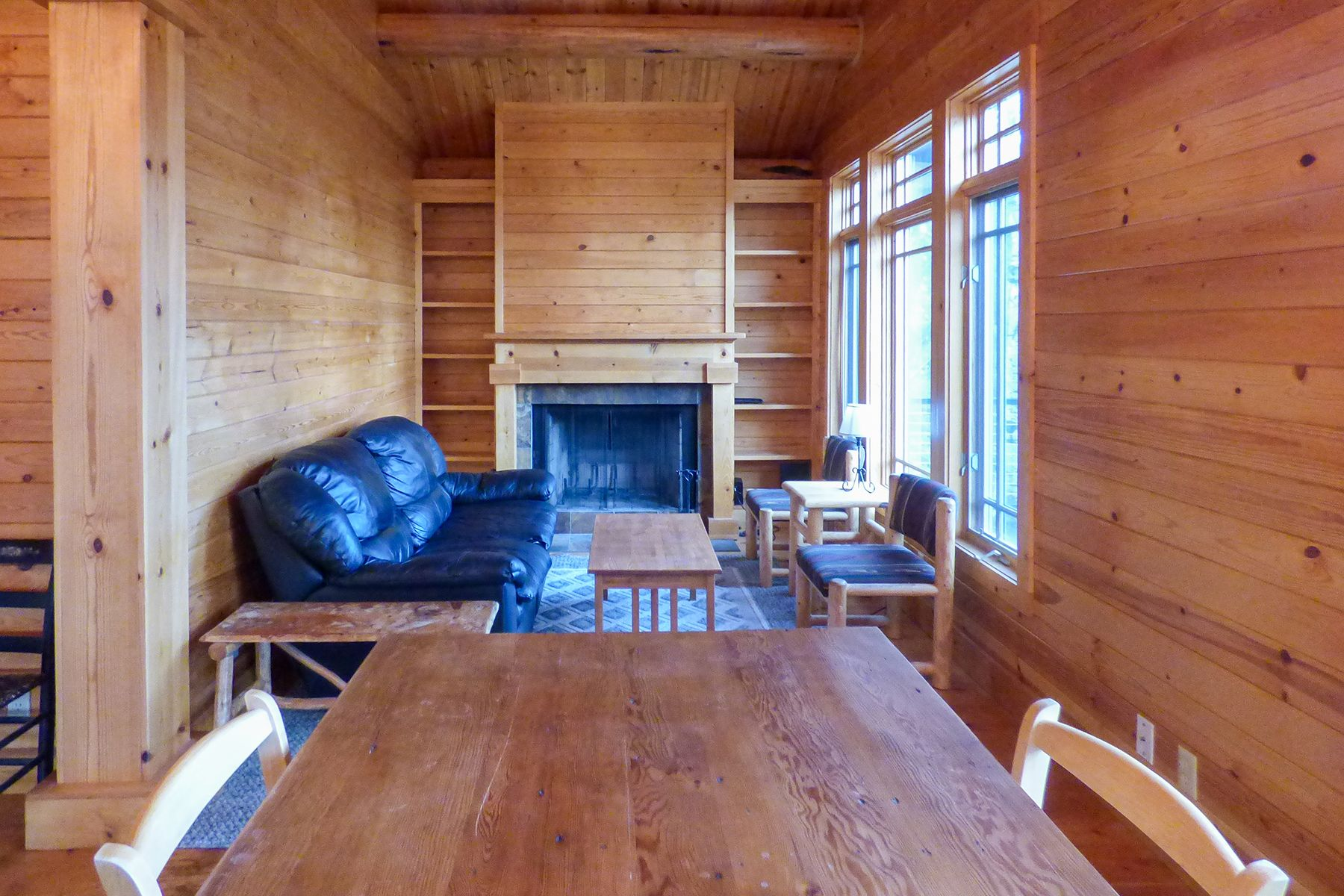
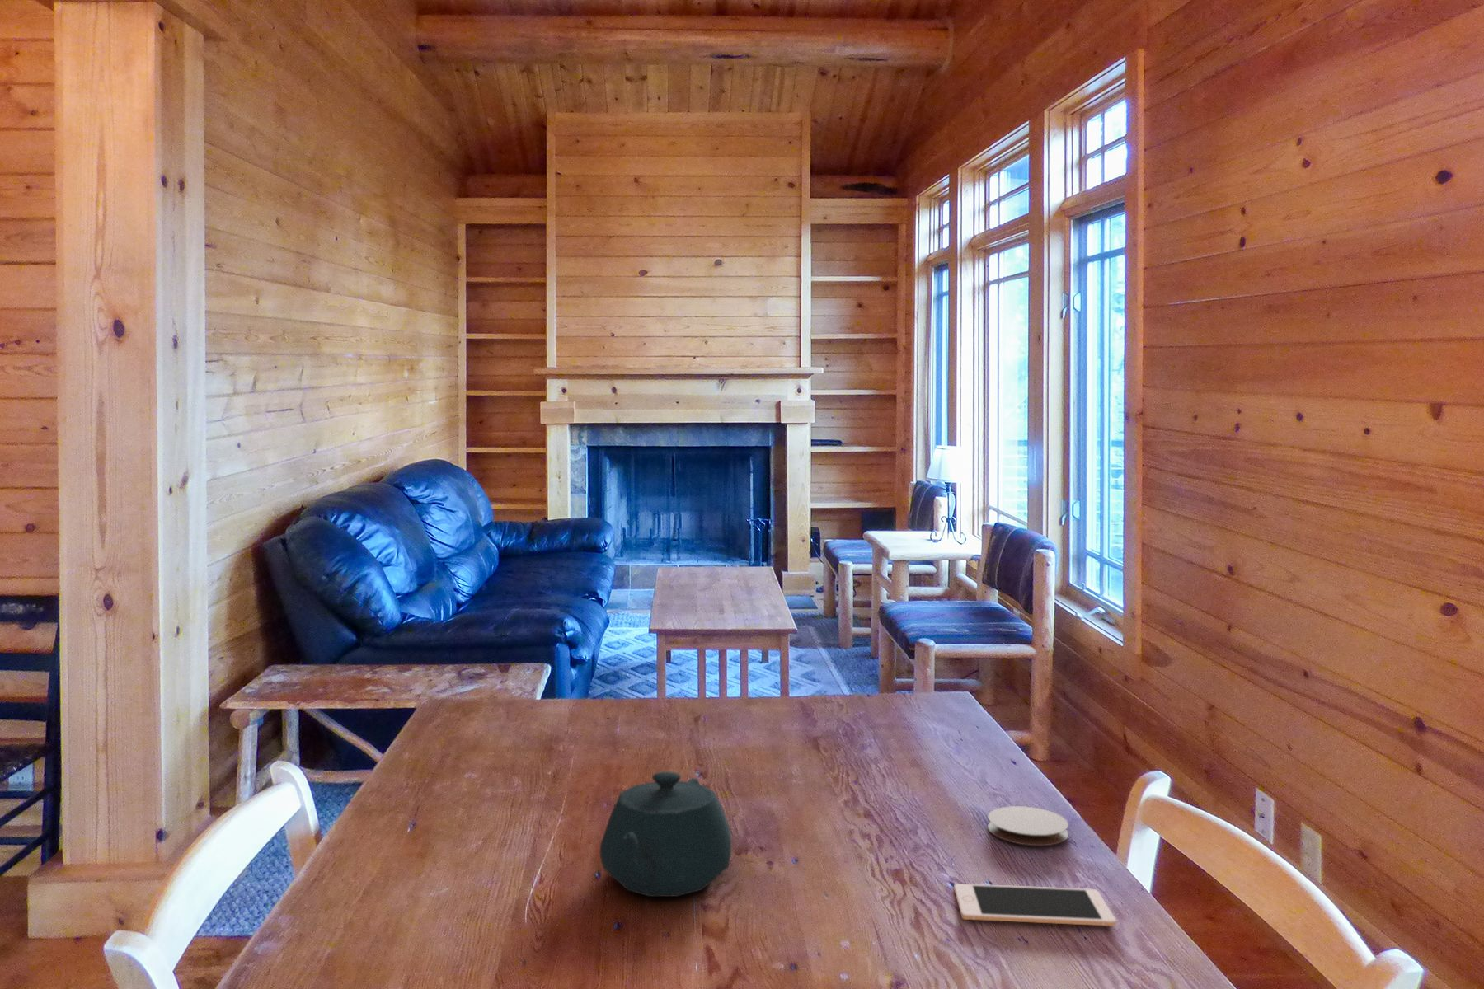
+ teapot (665, 828)
+ cell phone (1031, 904)
+ coaster (1027, 825)
